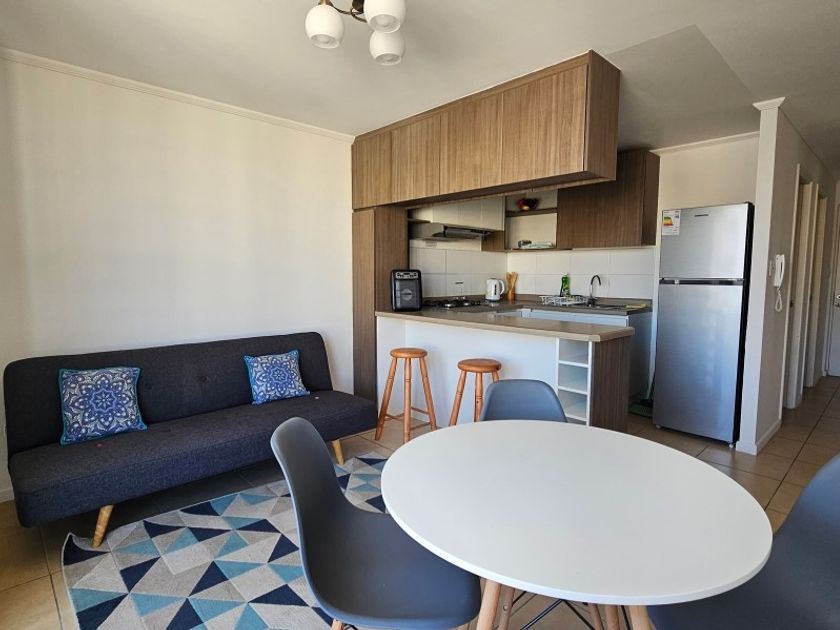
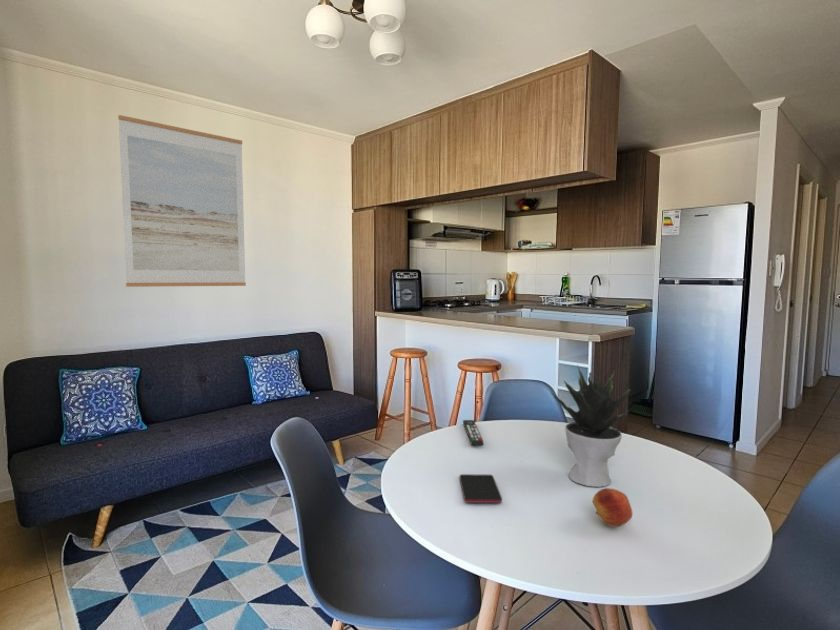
+ remote control (472, 431)
+ potted plant (589, 422)
+ fruit (612, 507)
+ wall art (188, 208)
+ smartphone (479, 487)
